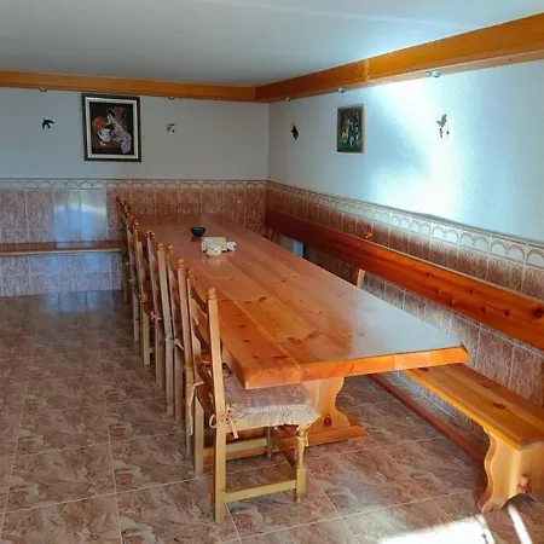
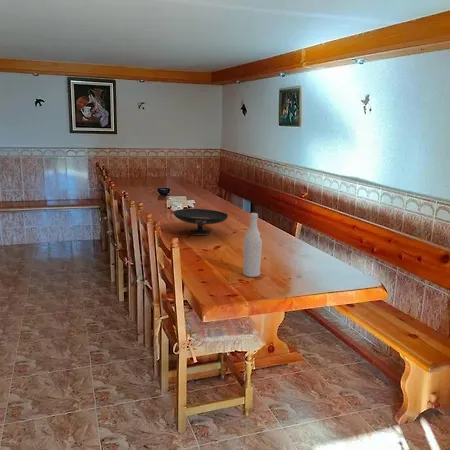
+ decorative bowl (200, 222)
+ wine bottle (252, 244)
